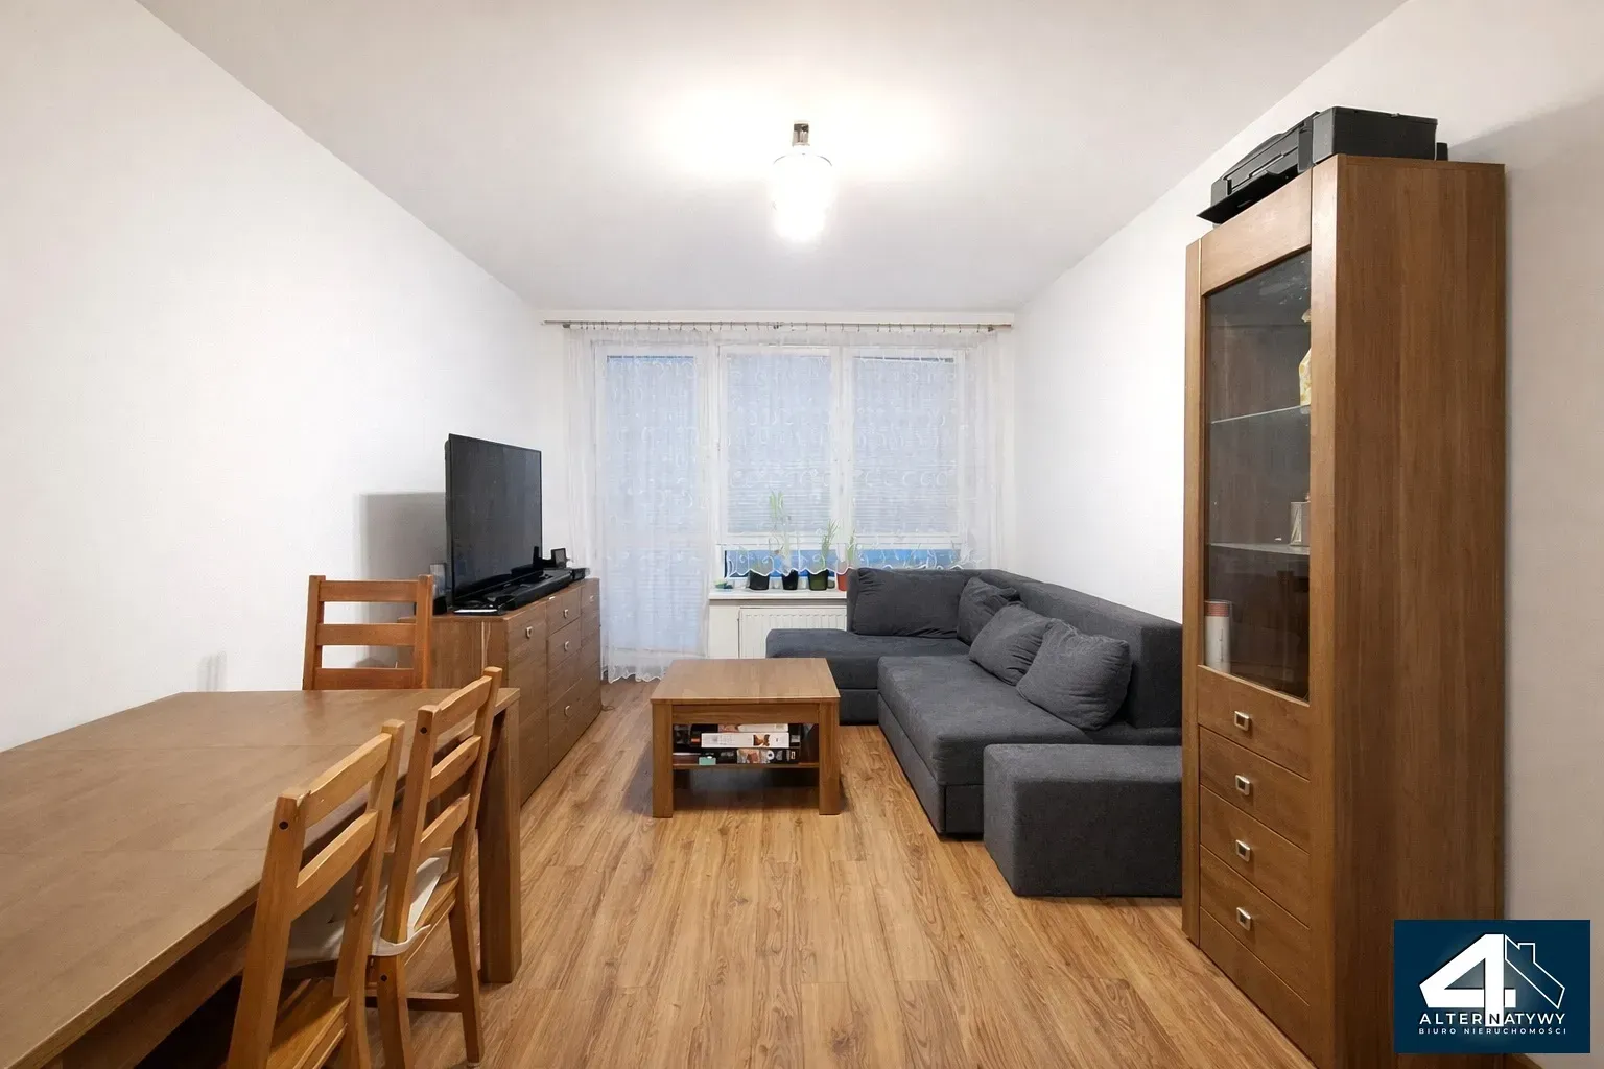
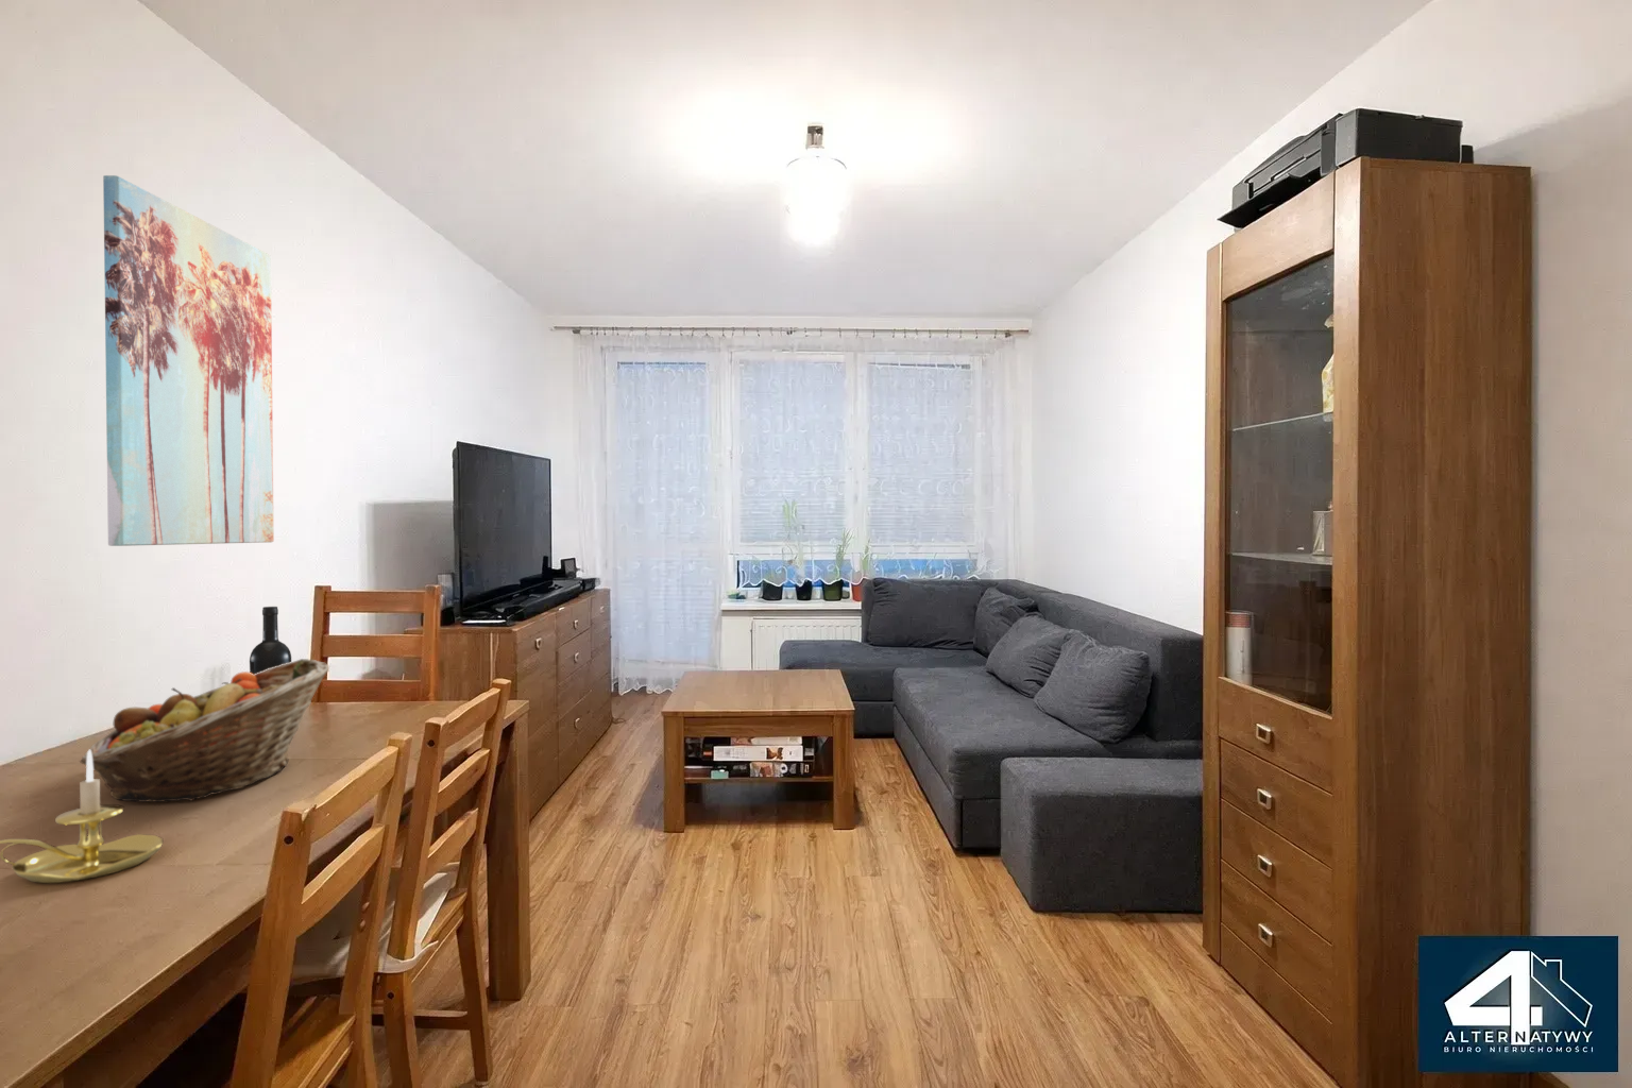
+ wine bottle (270, 668)
+ candle holder (78, 809)
+ wall art (199, 381)
+ fruit basket (215, 722)
